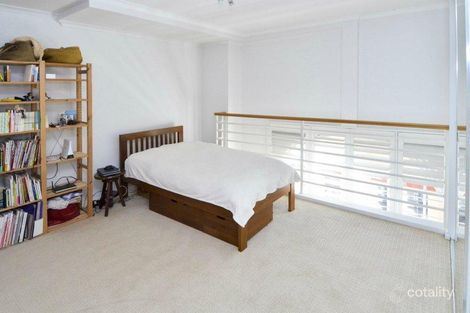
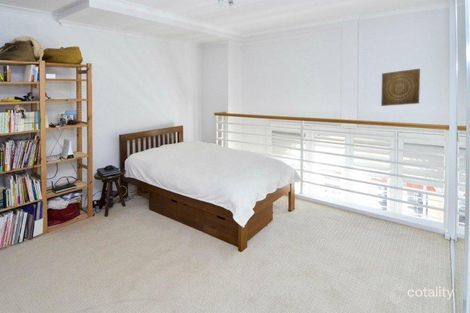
+ wall art (400, 87)
